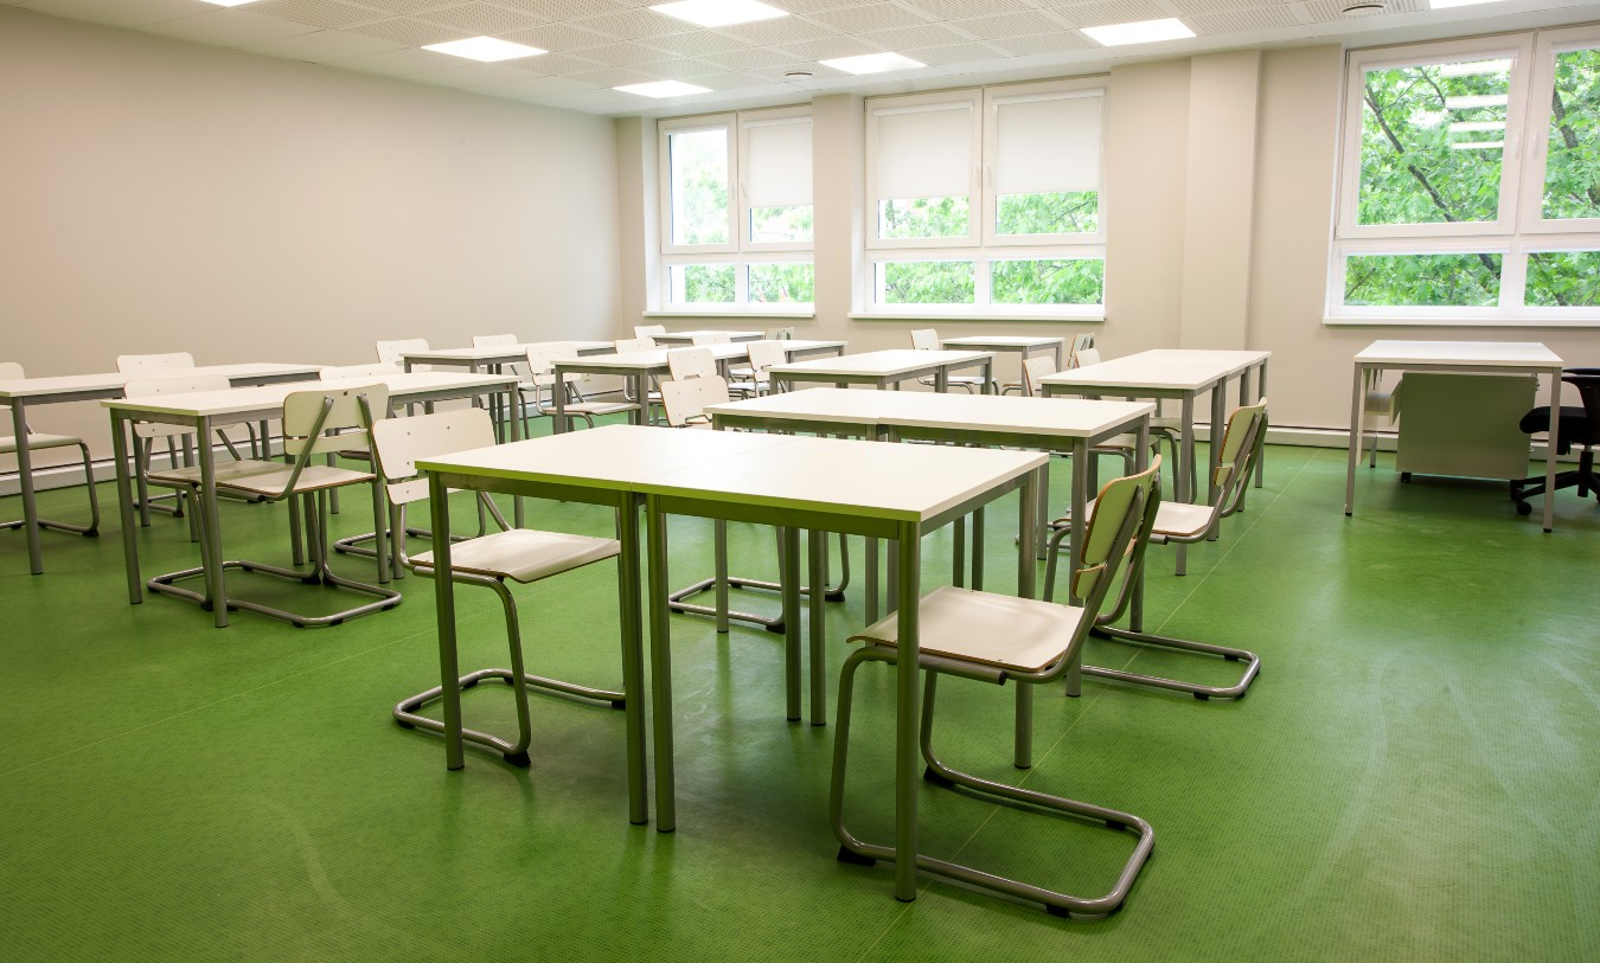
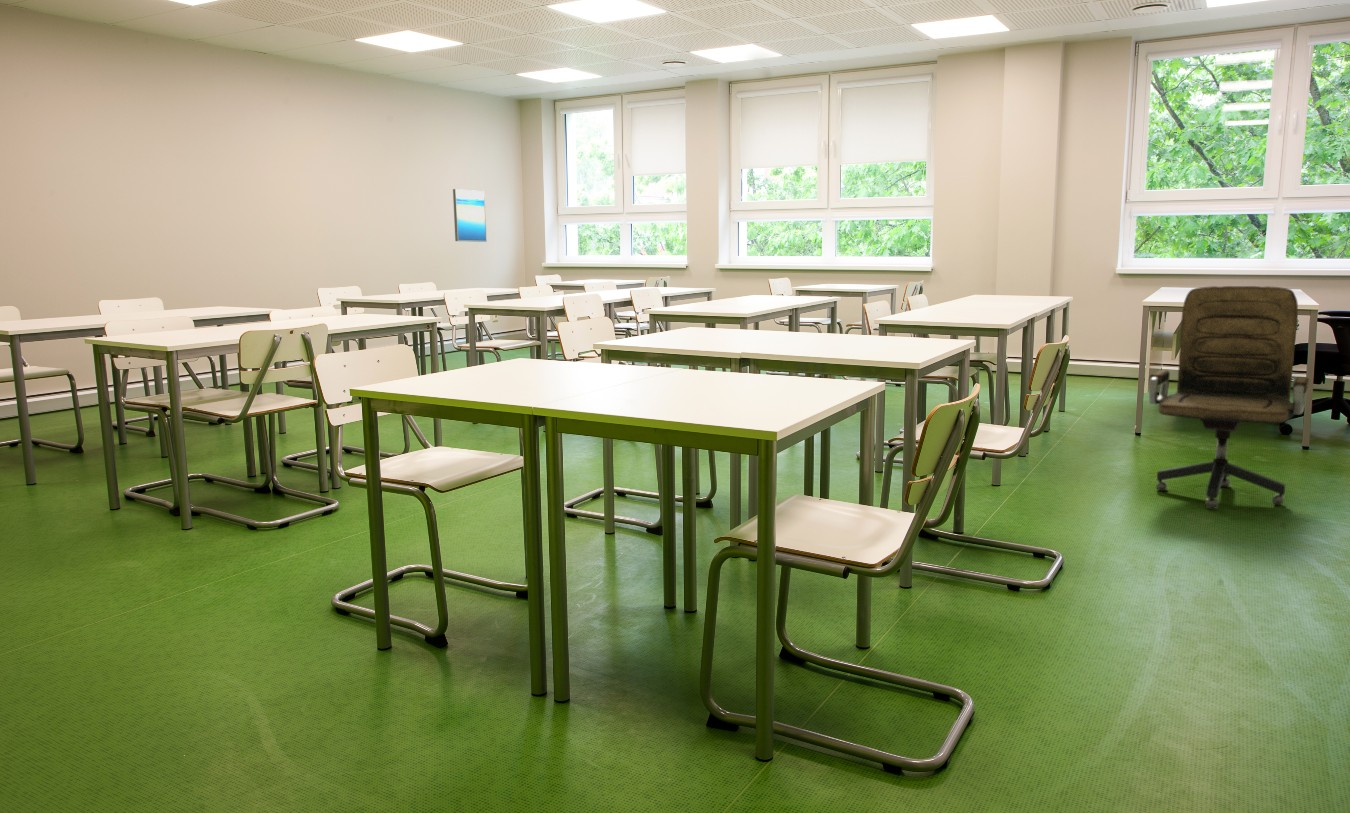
+ office chair (1226, 393)
+ wall art (470, 216)
